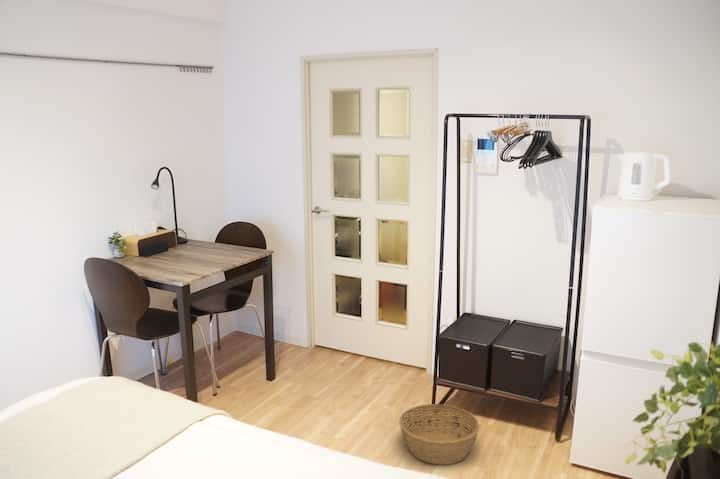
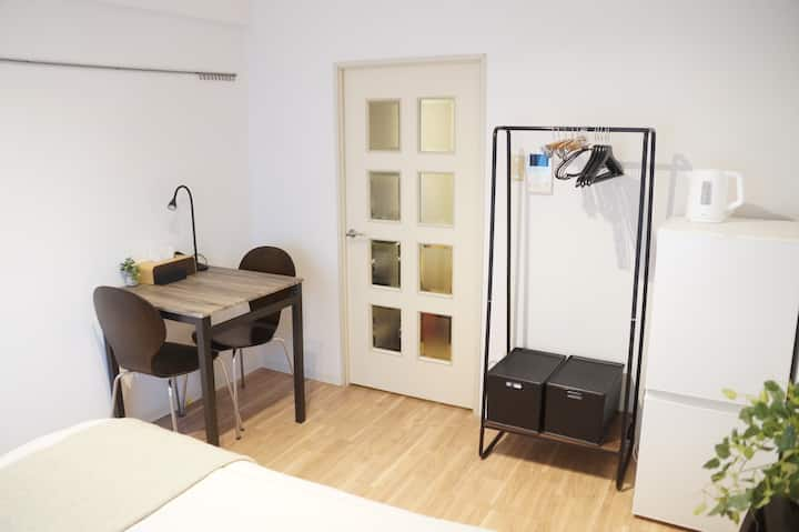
- basket (438, 434)
